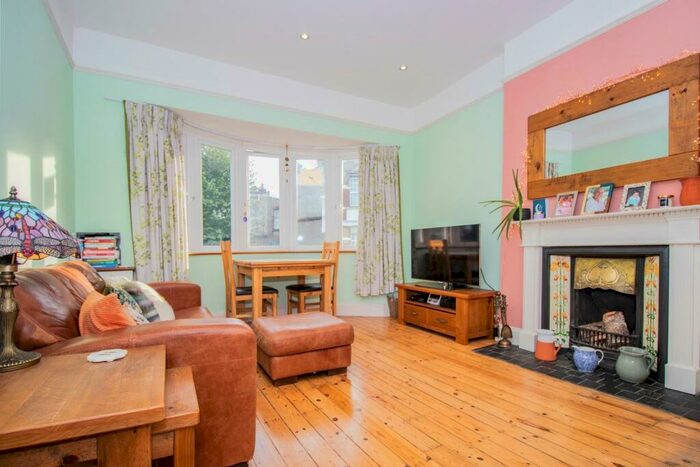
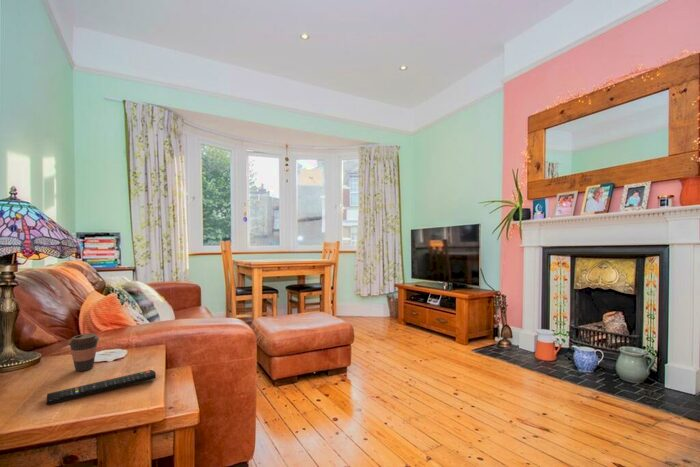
+ remote control (105, 386)
+ coffee cup (84, 352)
